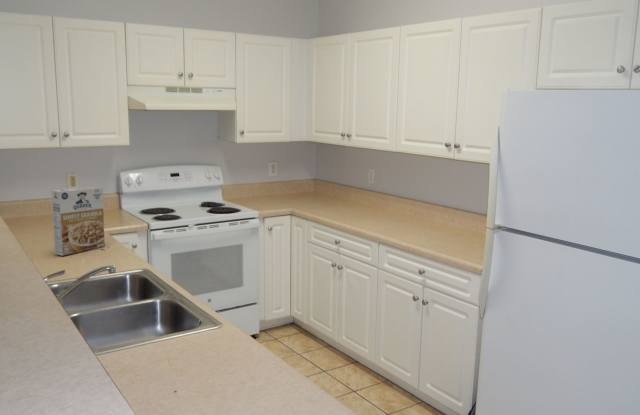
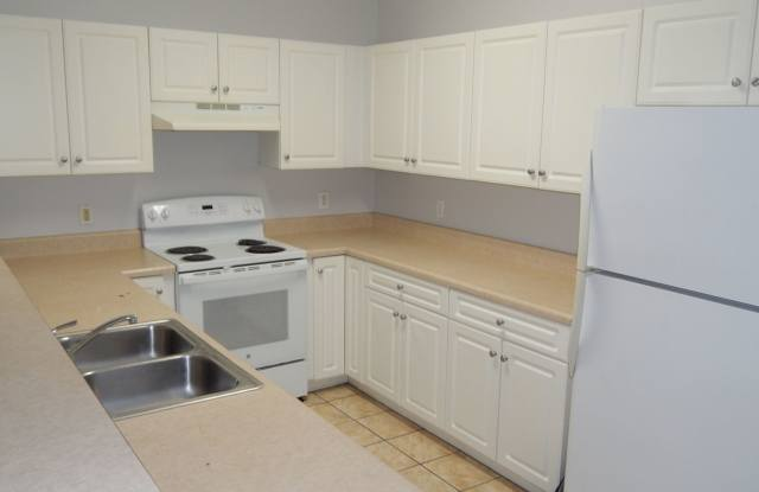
- cereal box (79, 220)
